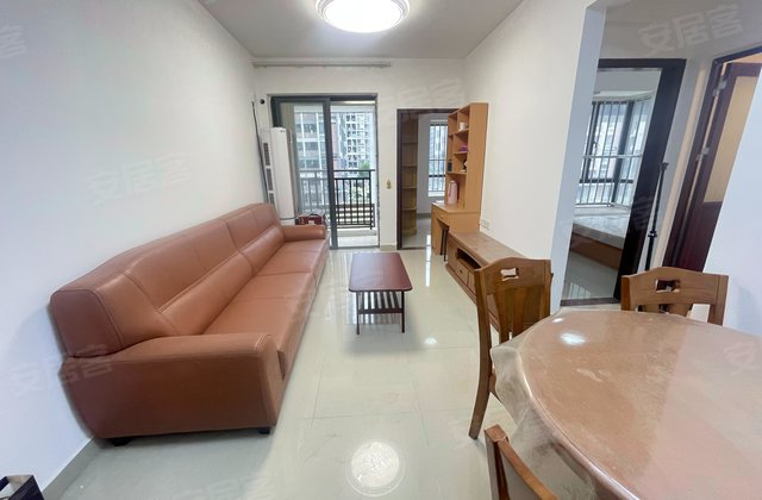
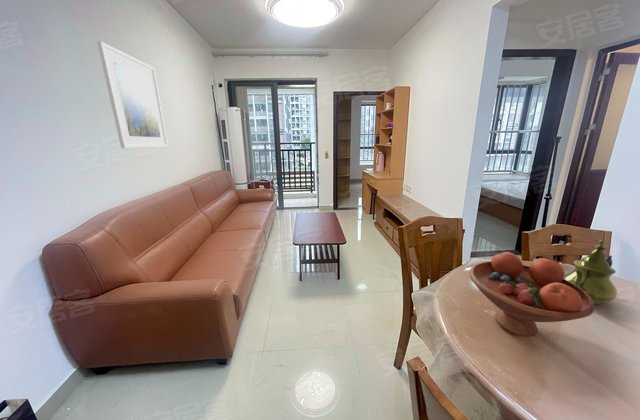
+ teapot (593, 269)
+ fruit bowl (521, 296)
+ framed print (139, 104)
